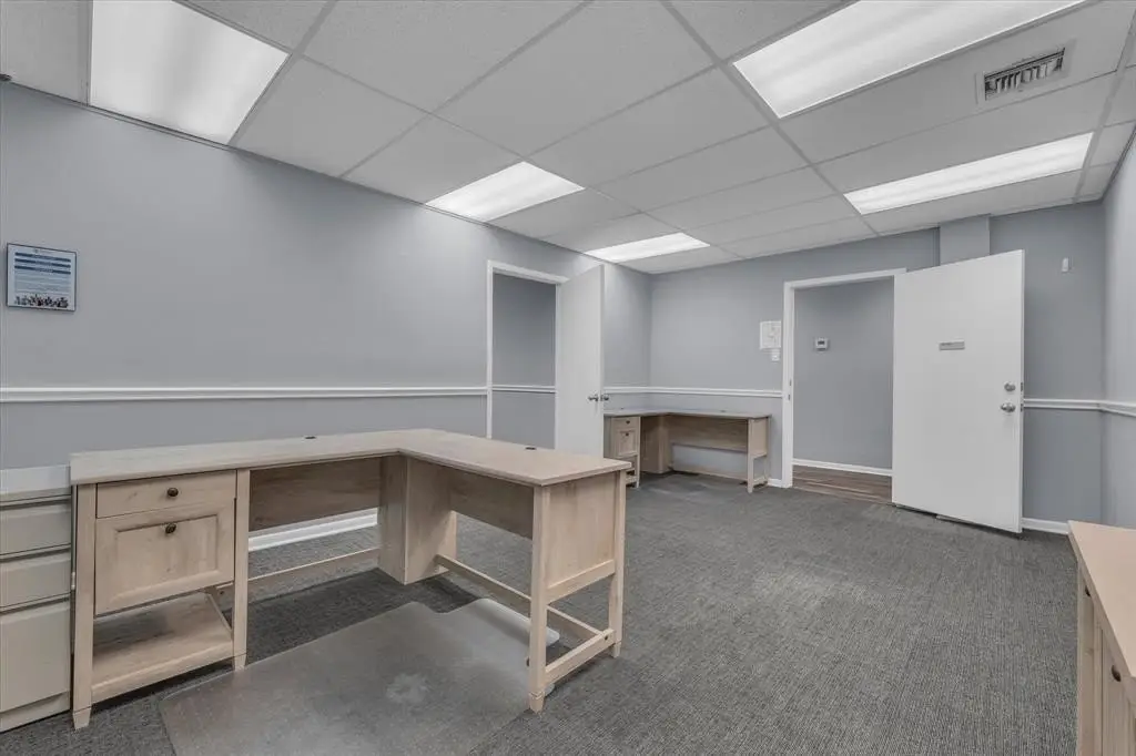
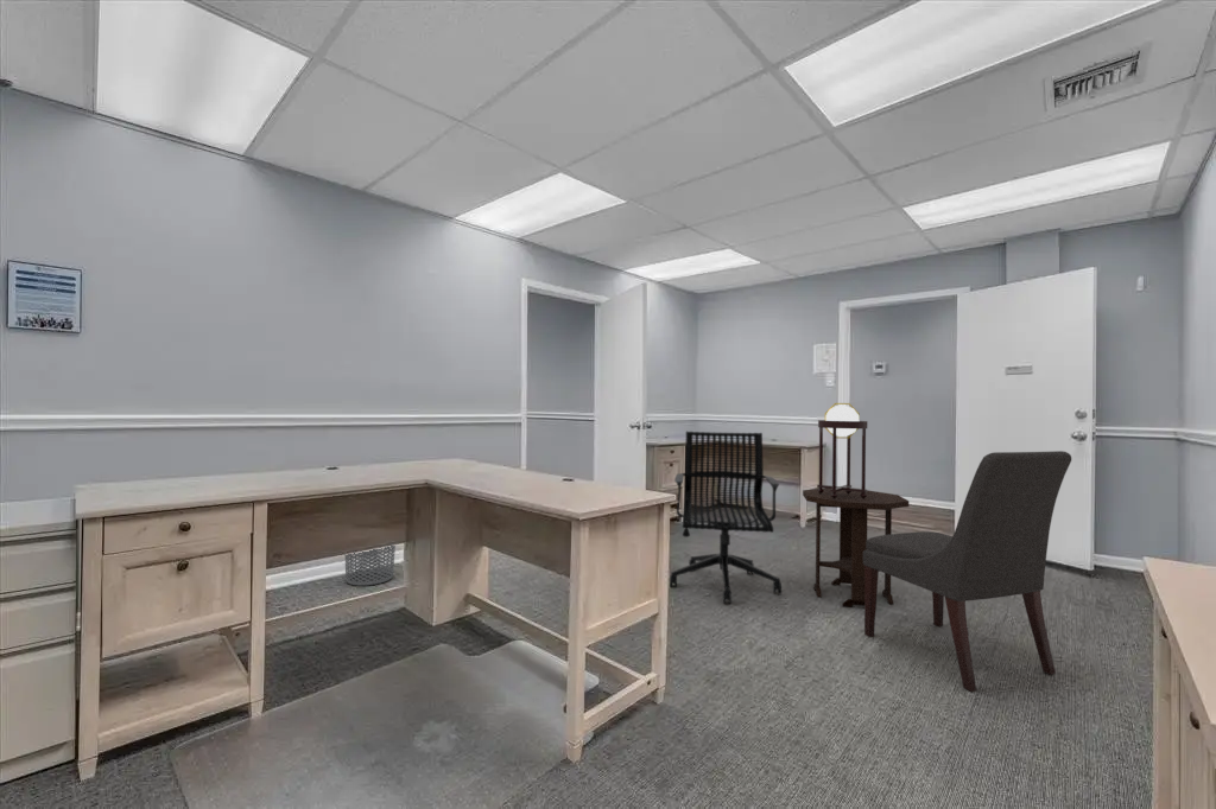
+ side table (851, 544)
+ table lamp (847, 448)
+ office chair (724, 509)
+ waste bin (369, 550)
+ chair (961, 550)
